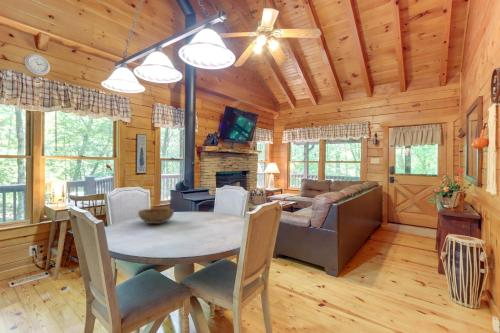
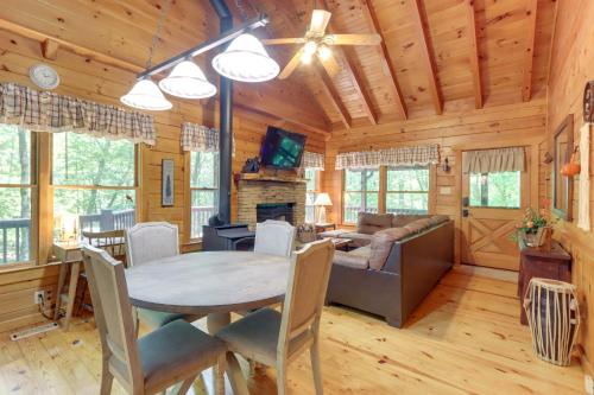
- bowl (156, 216)
